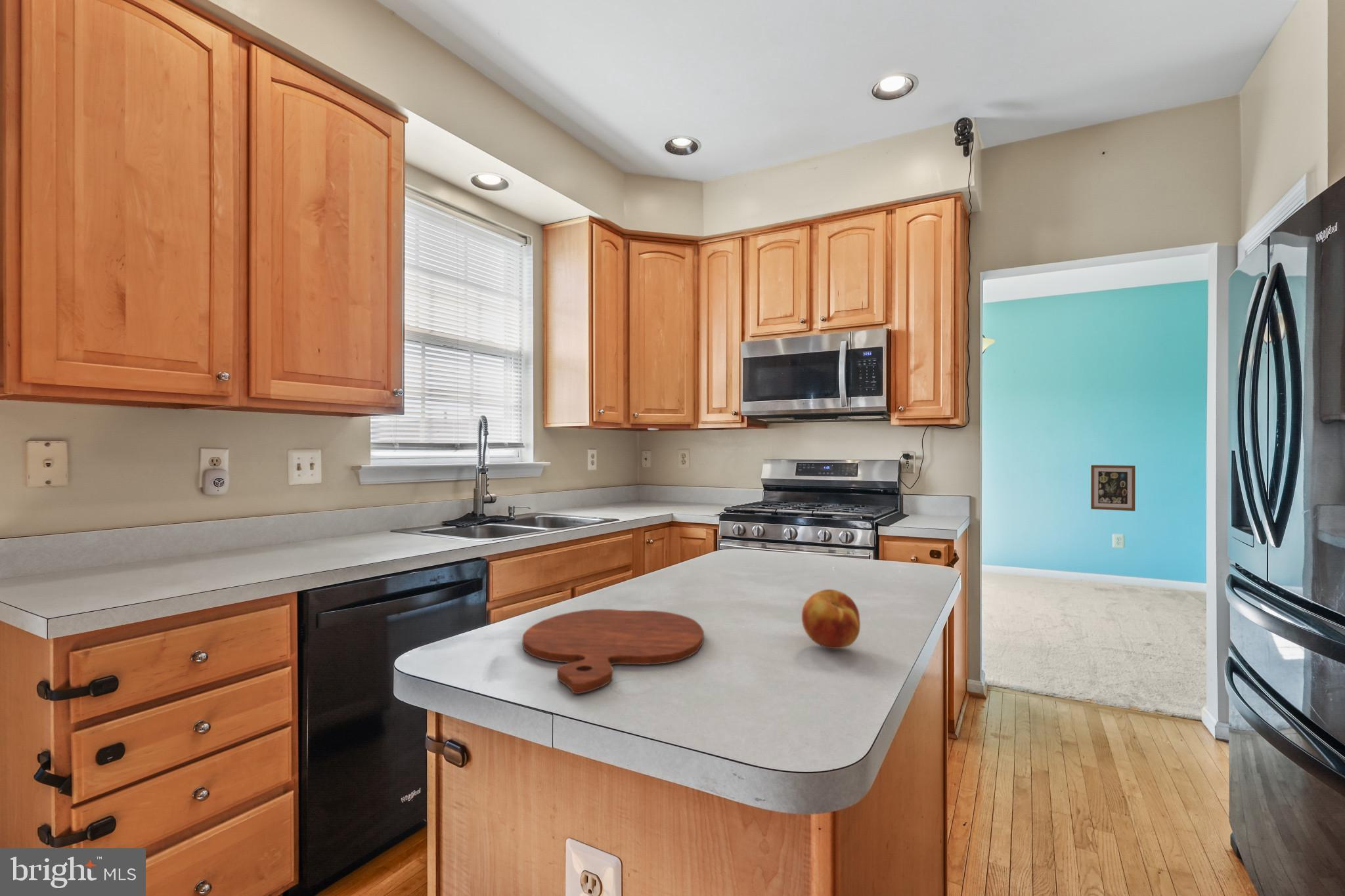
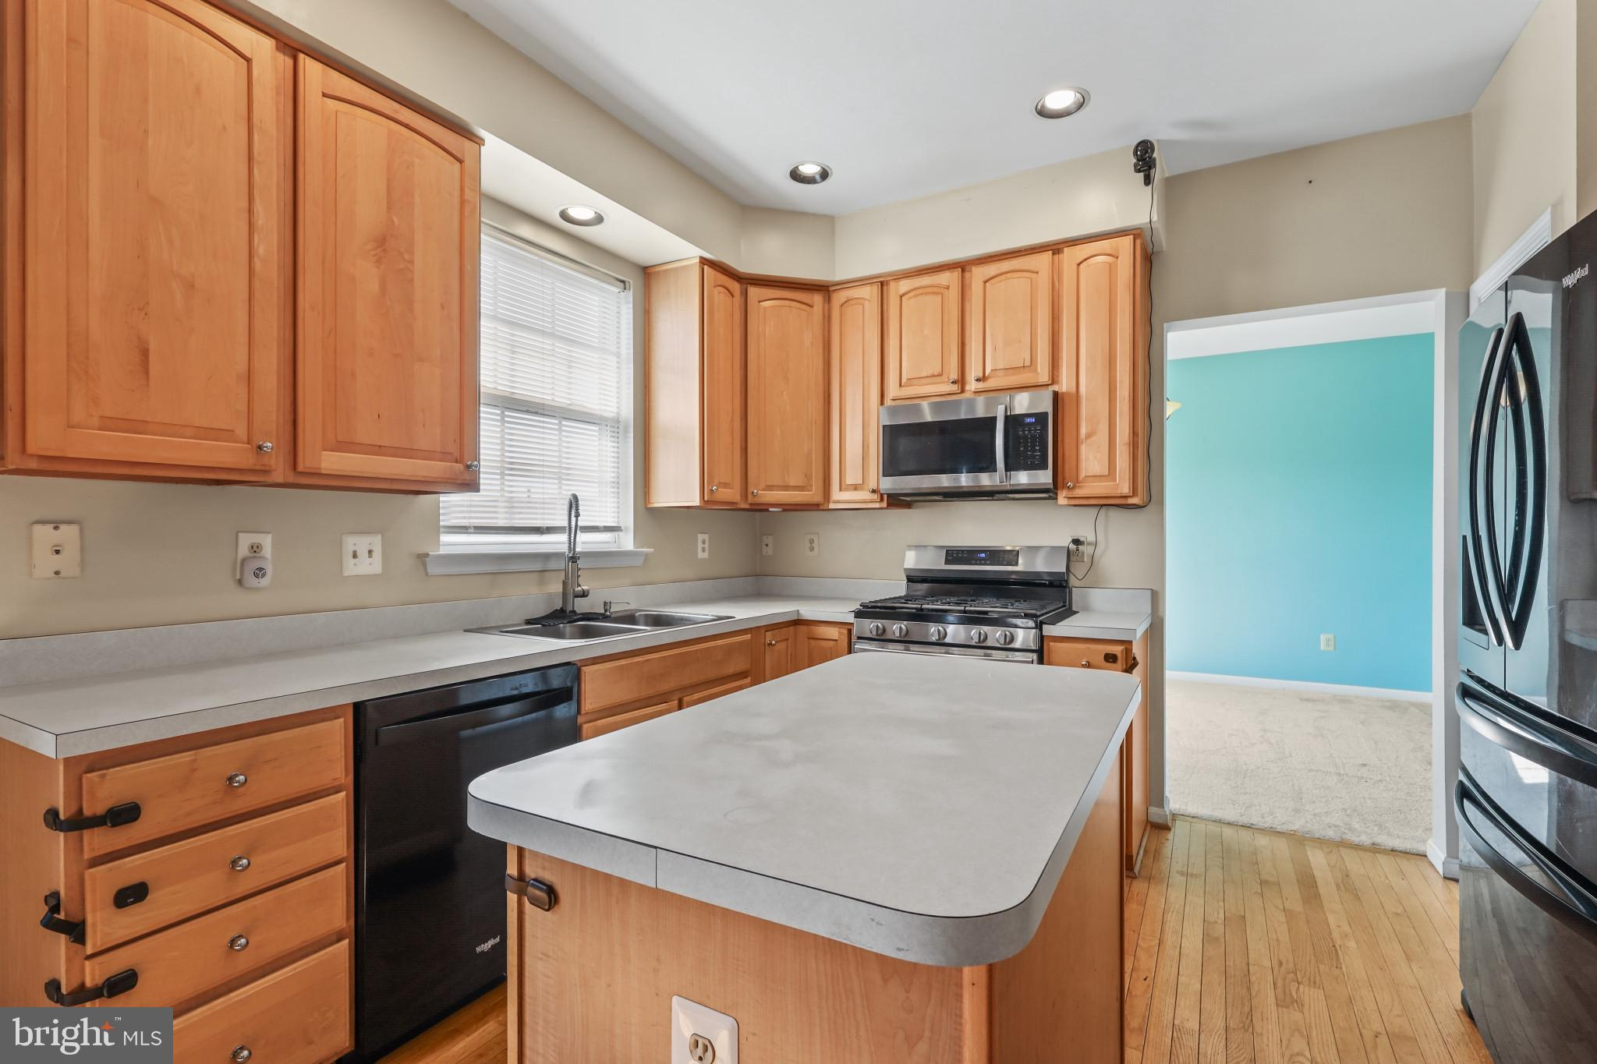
- wall art (1113, 487)
- fruit (830, 619)
- cutting board (608, 644)
